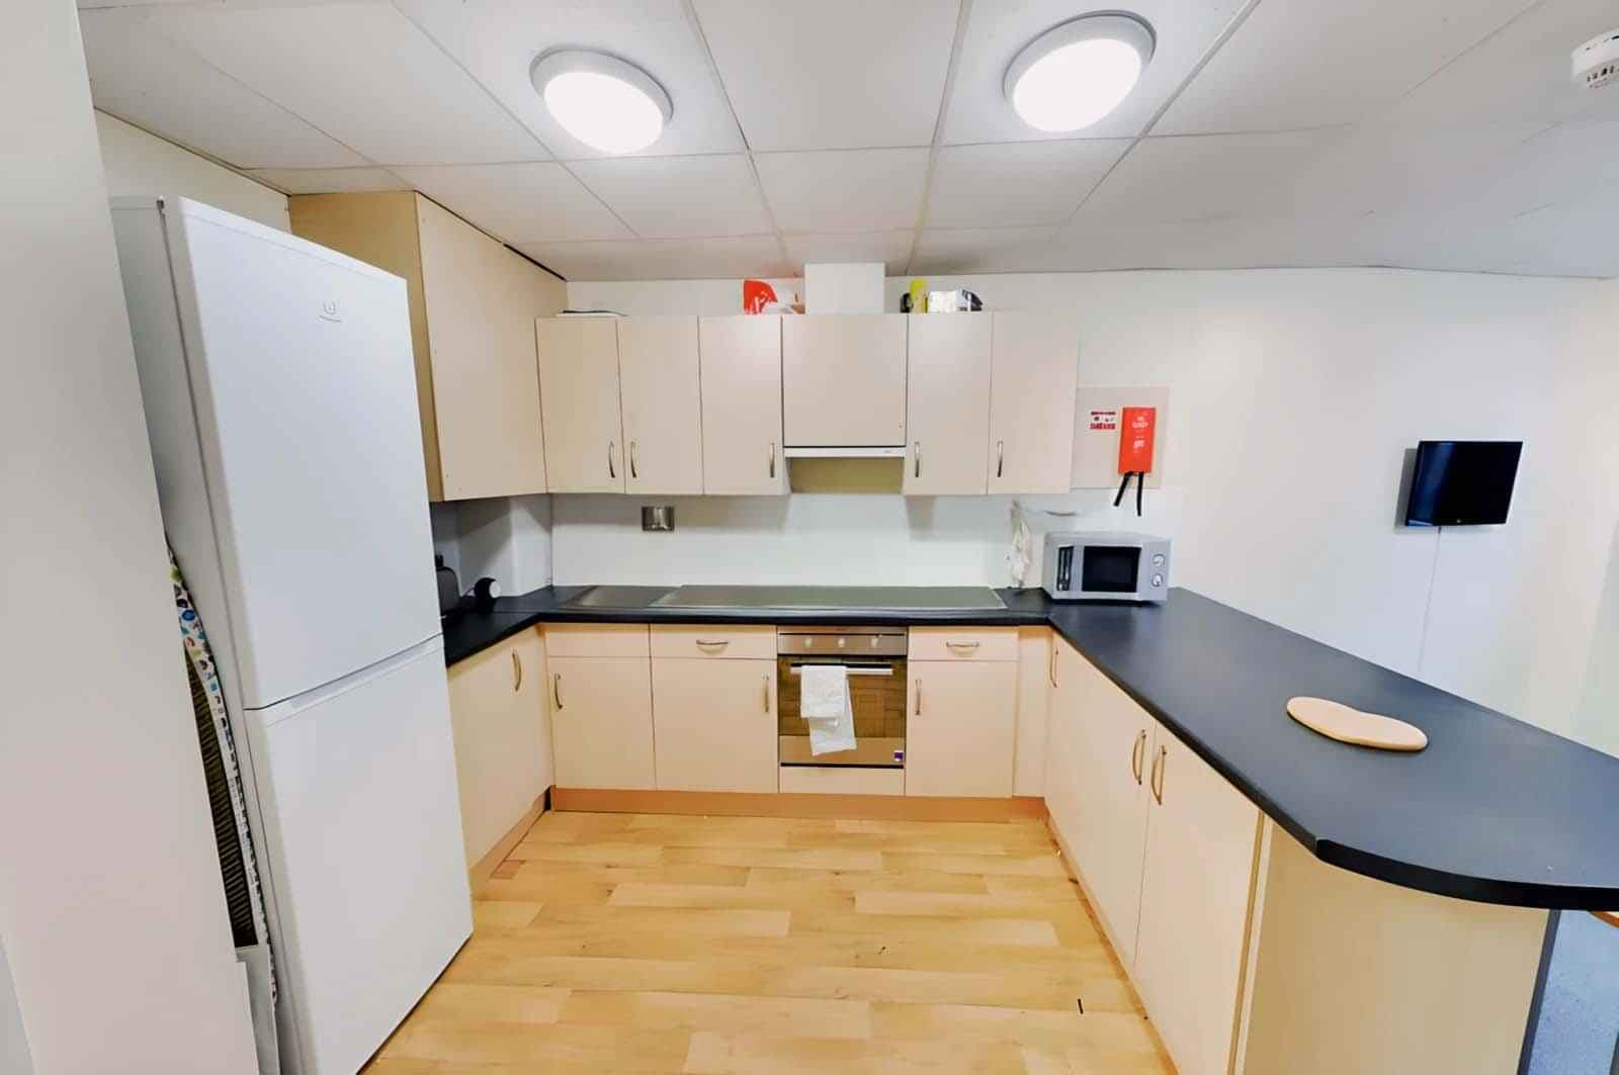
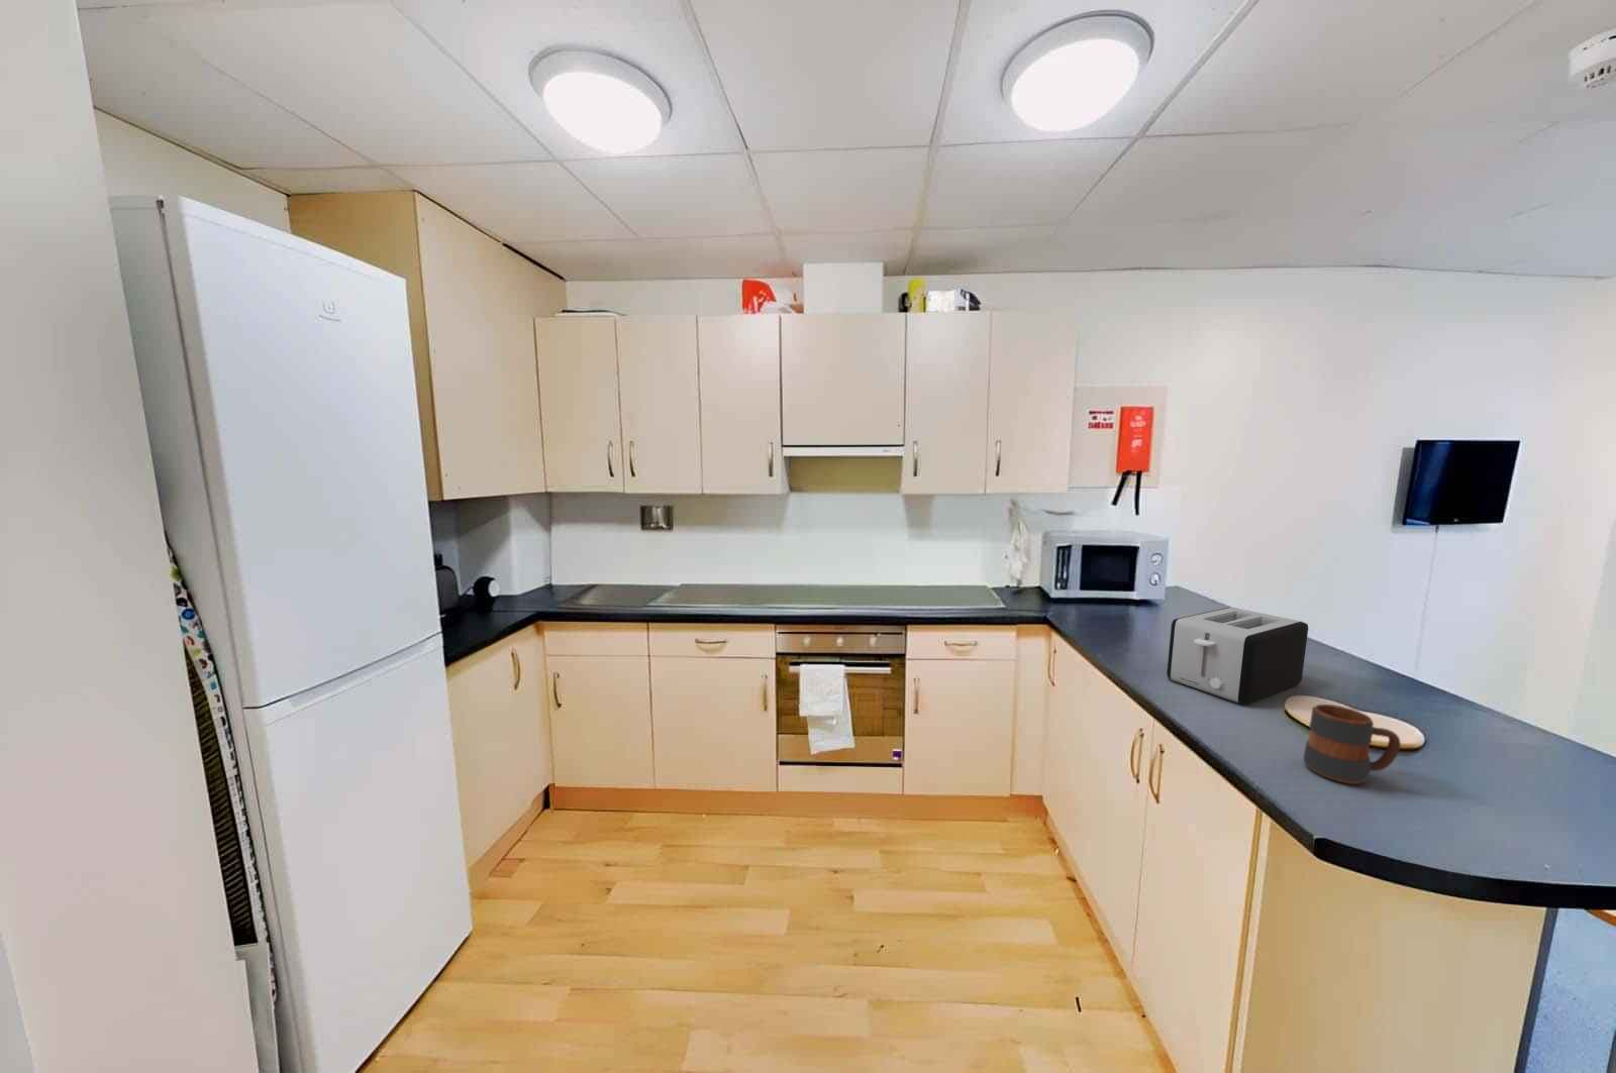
+ mug (1350, 745)
+ toaster (1236, 651)
